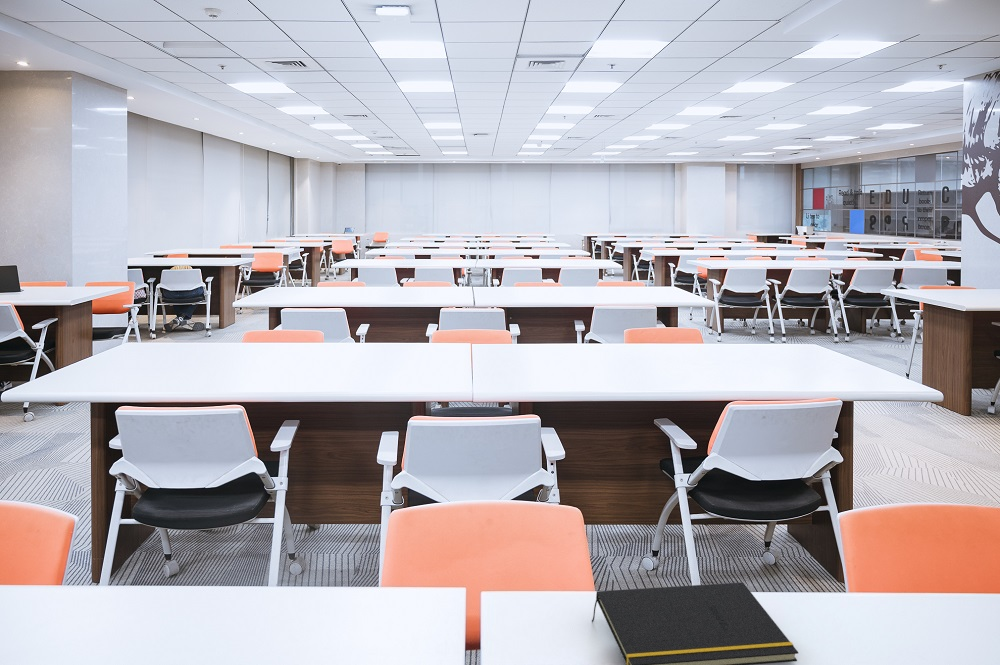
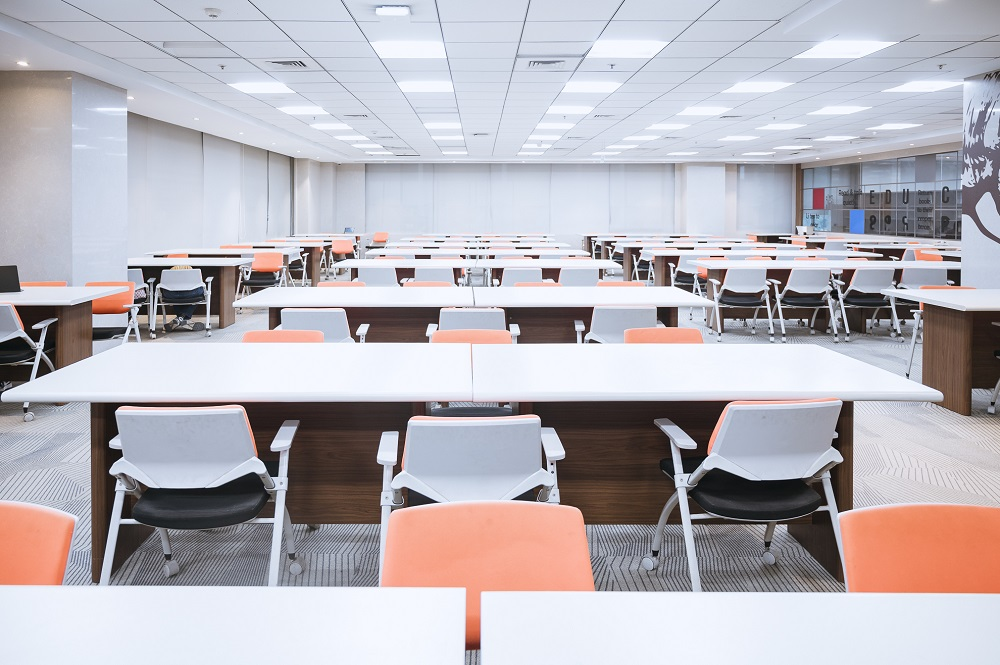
- notepad (691, 624)
